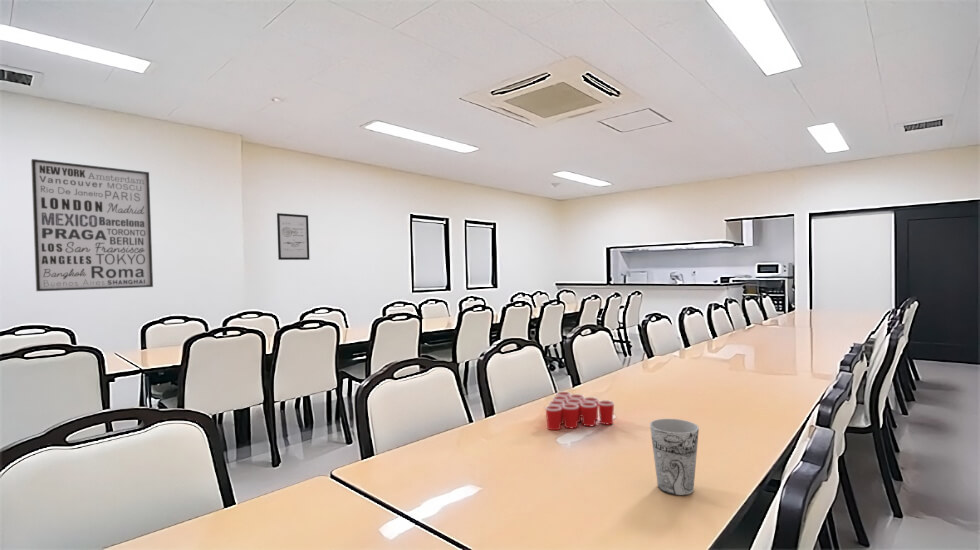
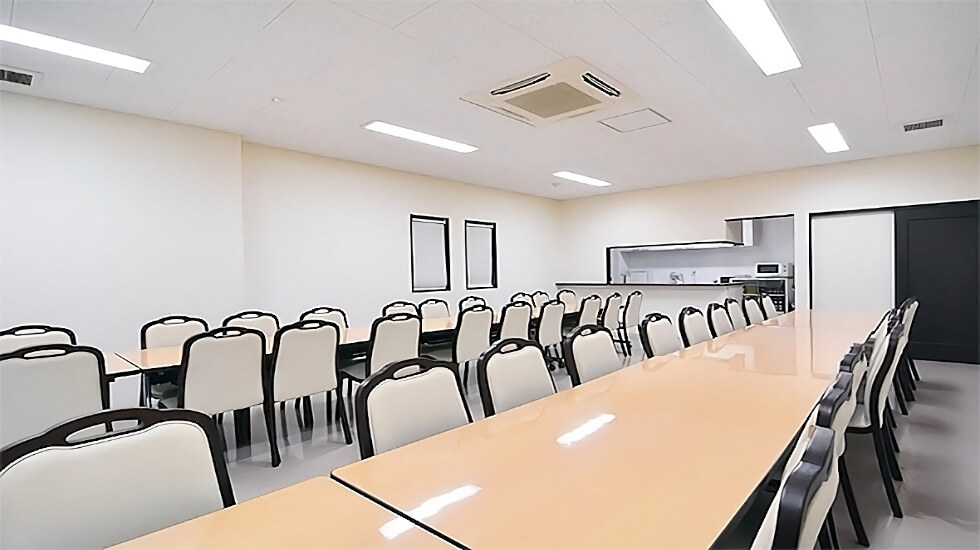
- cup (674, 456)
- wall art (293, 237)
- cup (569, 412)
- wall art (96, 227)
